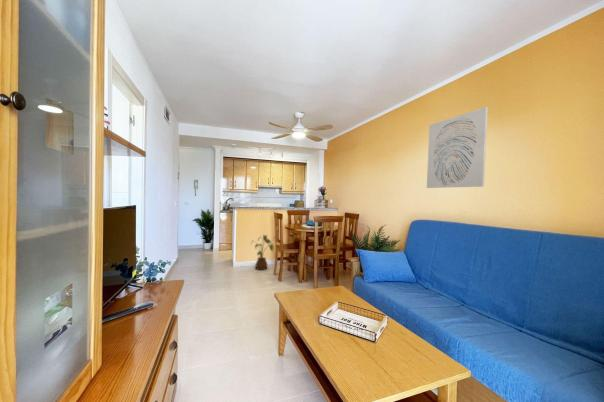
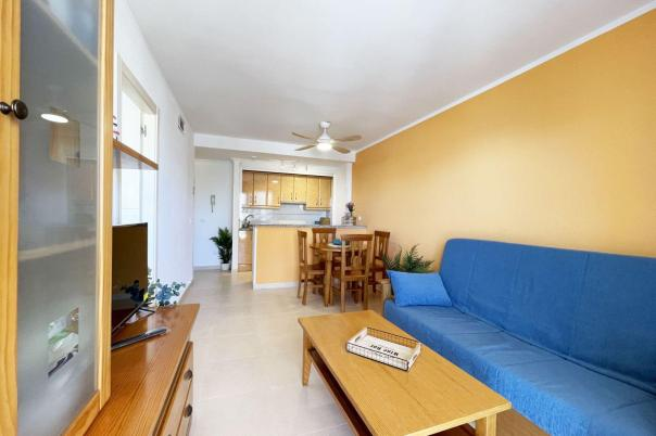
- wall art (453, 152)
- house plant (263, 252)
